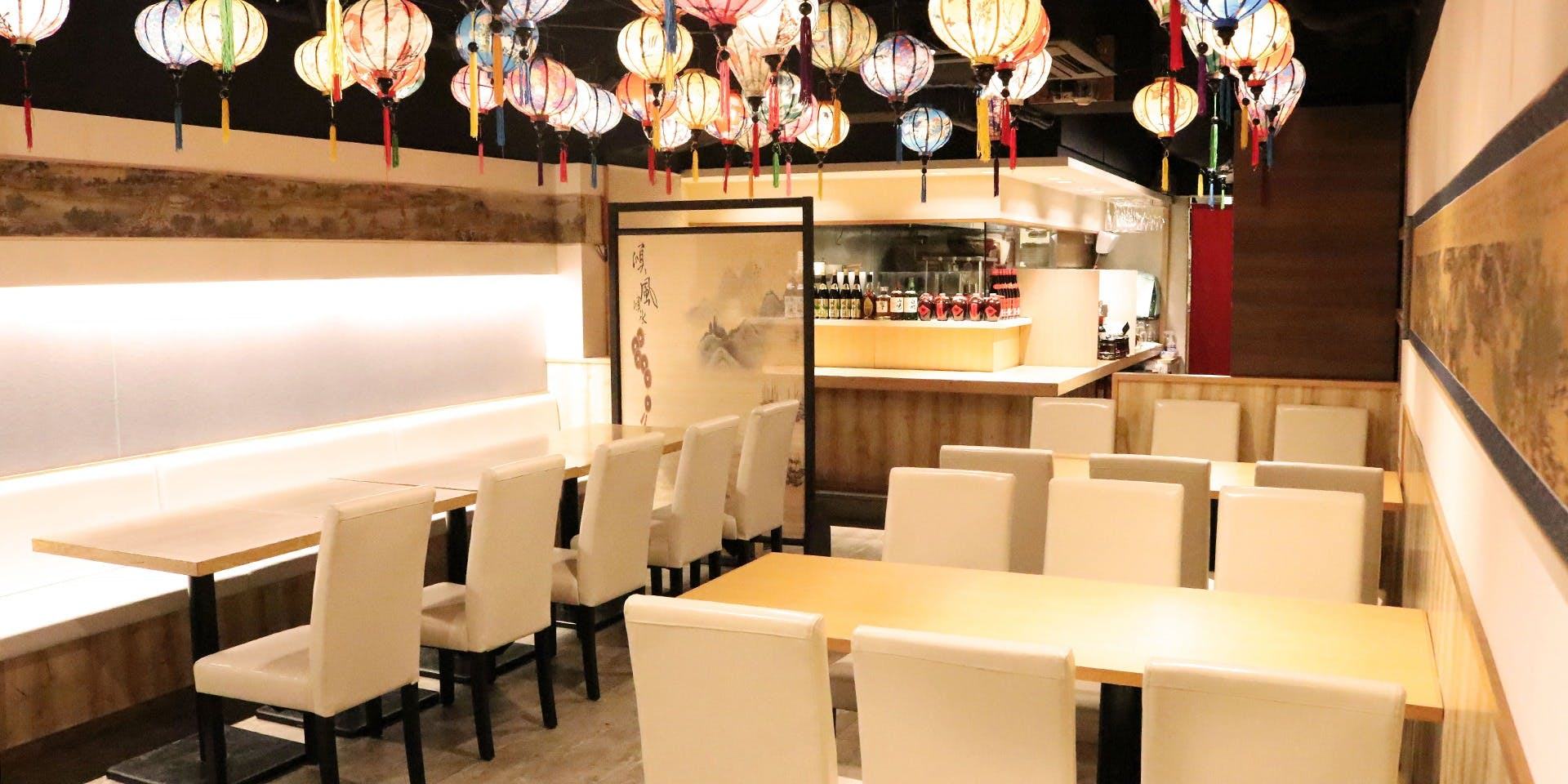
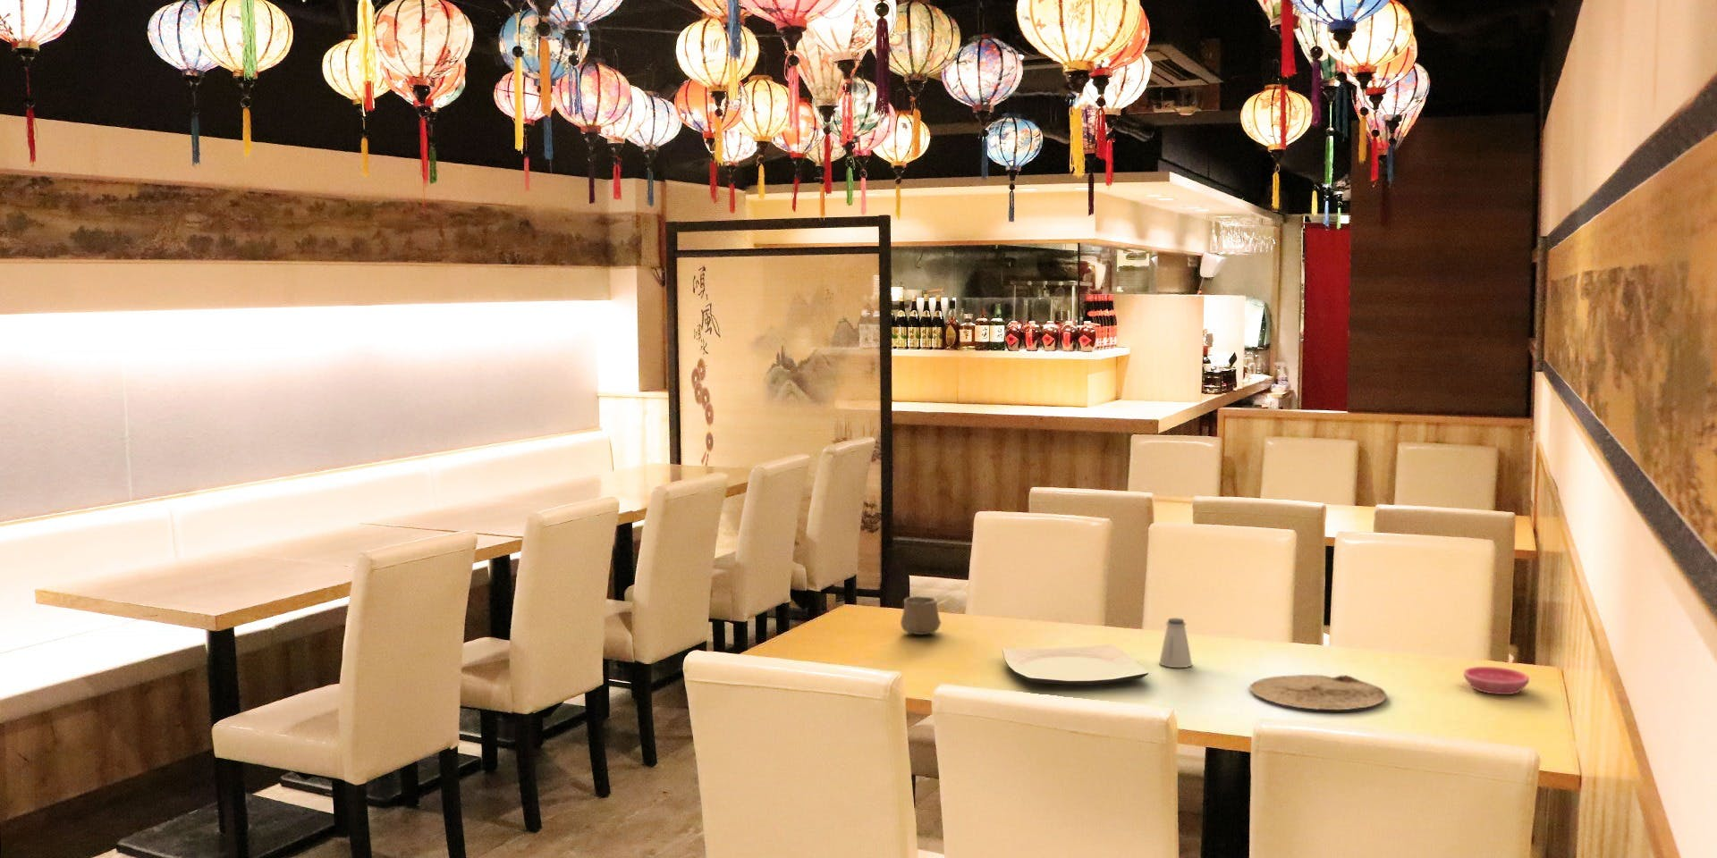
+ saltshaker (1175, 641)
+ saucer (1495, 681)
+ plate (1316, 689)
+ cup (920, 616)
+ plate (1072, 665)
